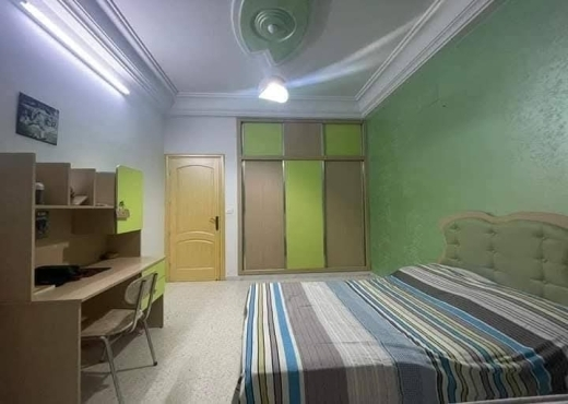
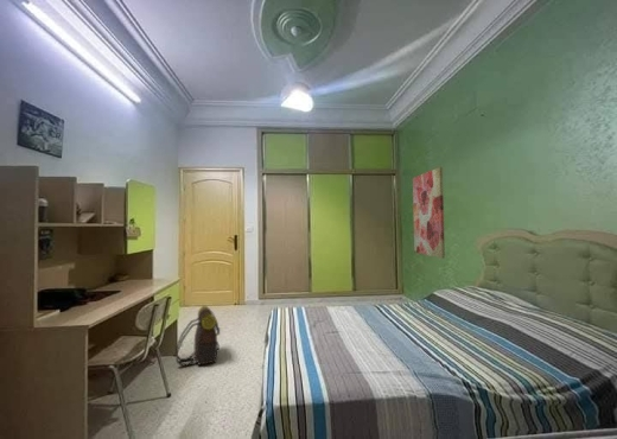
+ backpack (198, 335)
+ wall art (426, 214)
